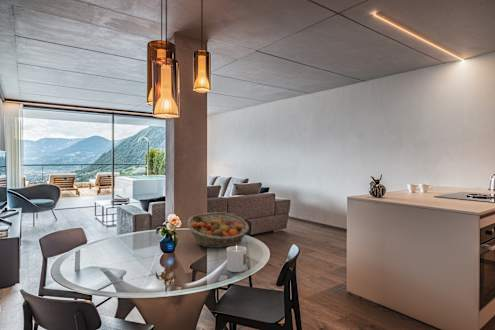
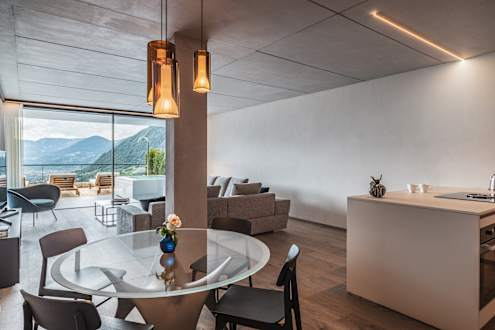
- fruit basket (218, 229)
- candle (236, 256)
